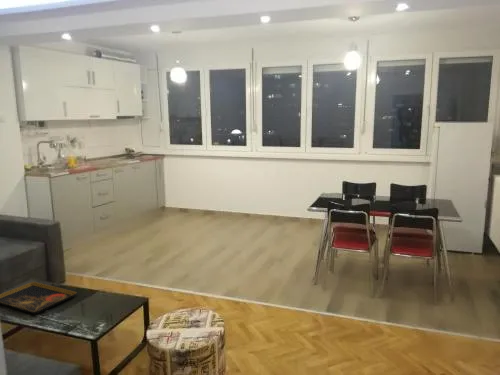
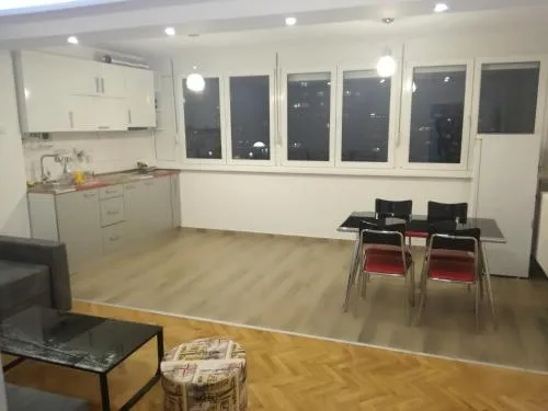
- decorative tray (34, 297)
